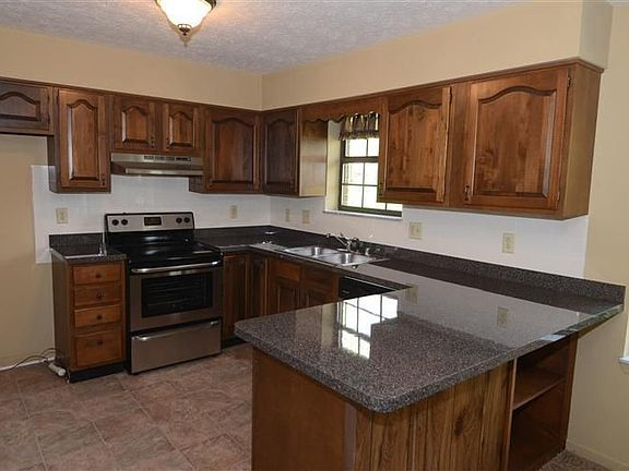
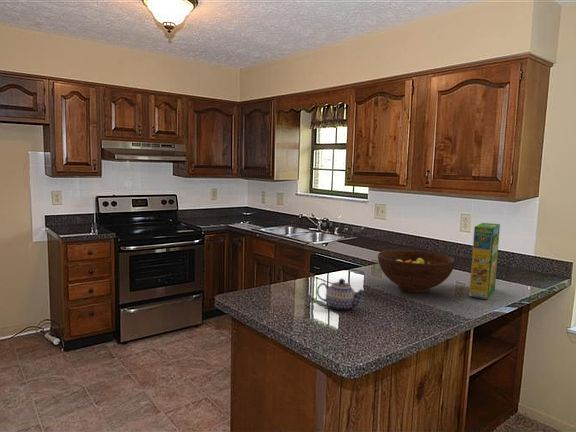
+ teapot (340, 292)
+ cereal box (485, 259)
+ fruit bowl (414, 273)
